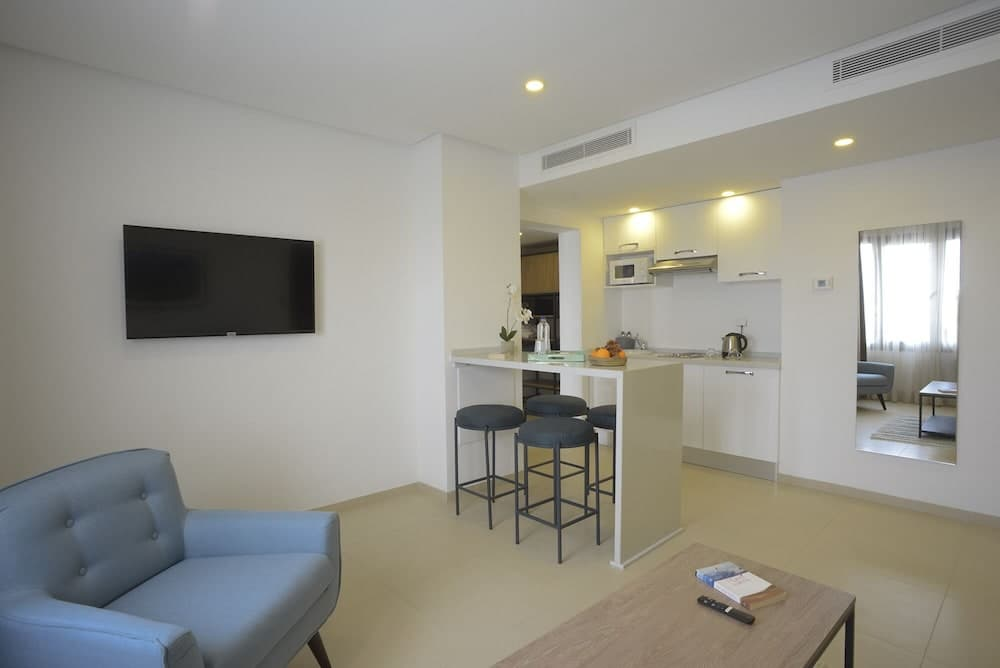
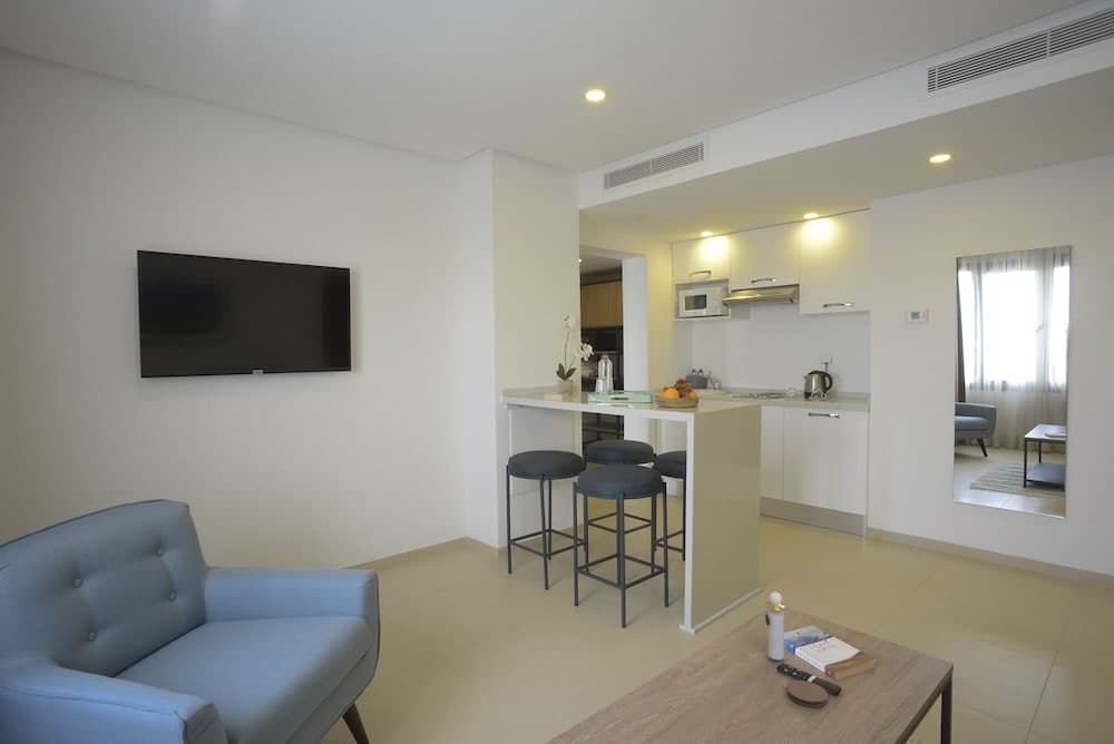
+ perfume bottle (775, 625)
+ coaster (807, 693)
